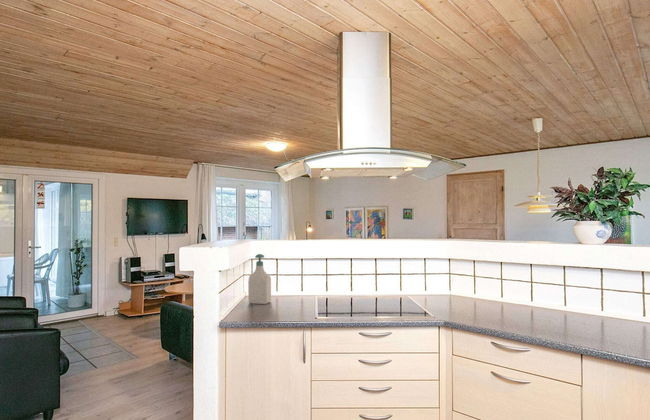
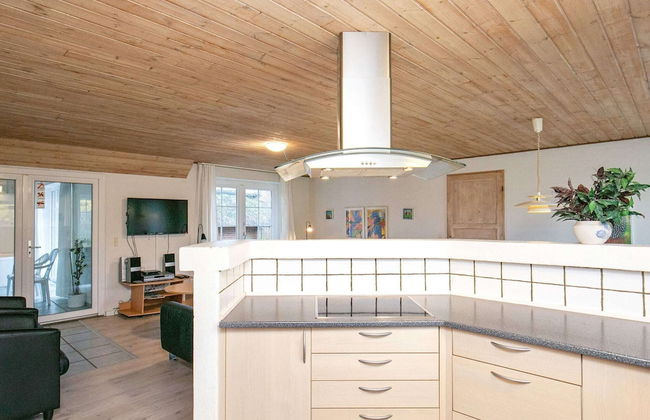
- soap bottle (260, 277)
